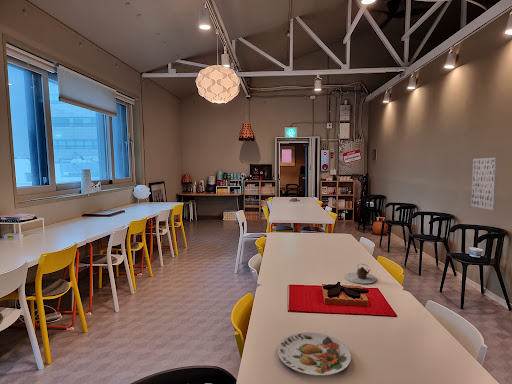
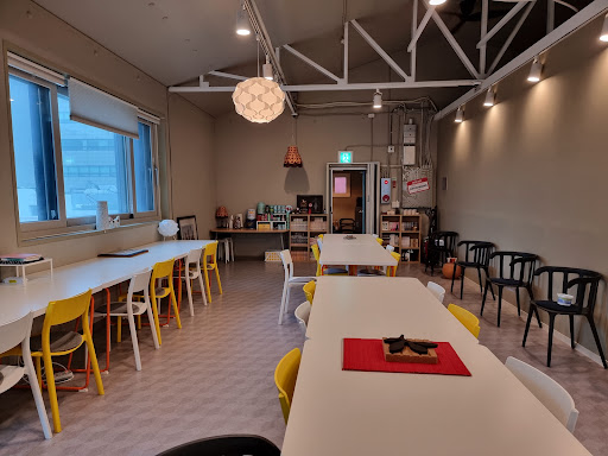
- teapot (360, 270)
- plate (313, 352)
- wall art (483, 183)
